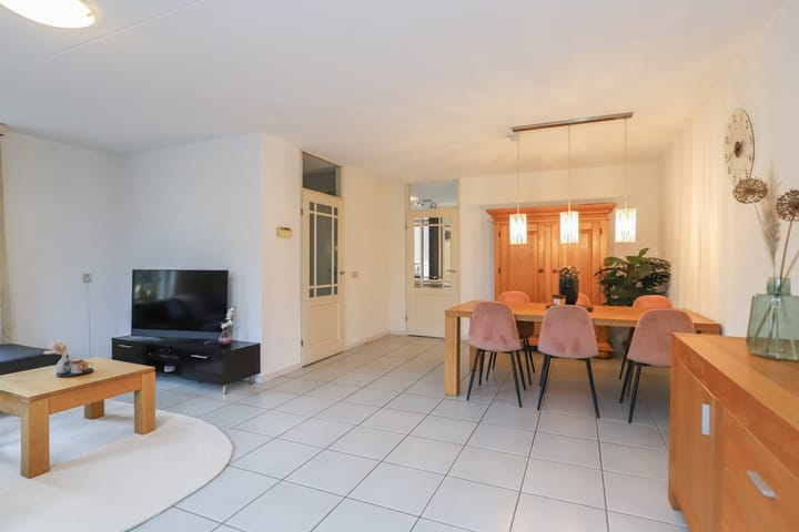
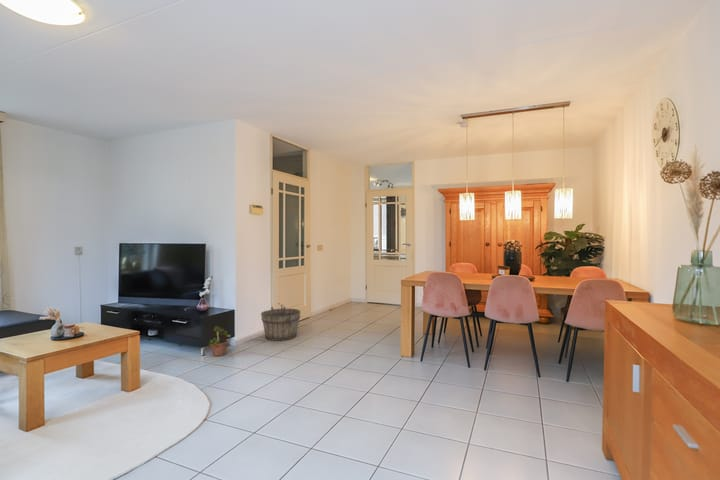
+ potted plant (218, 338)
+ wooden bucket (281, 319)
